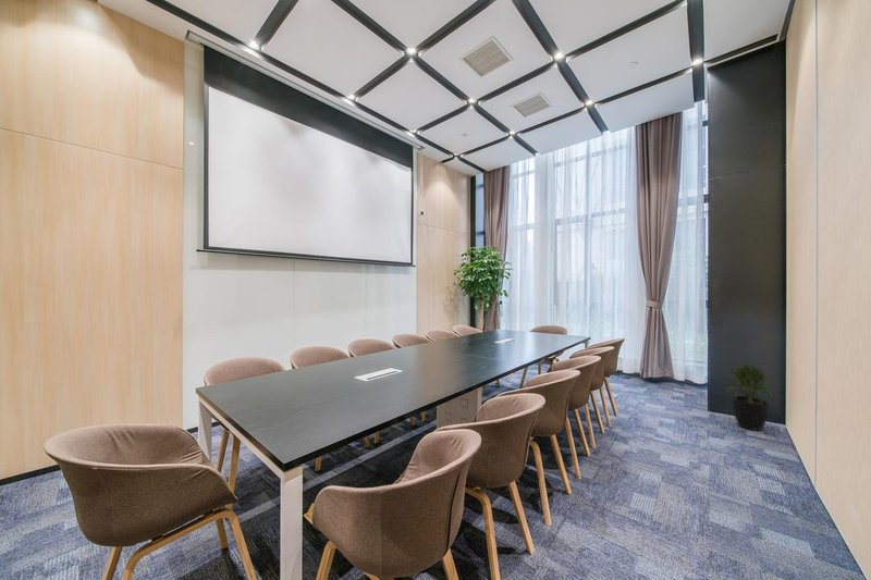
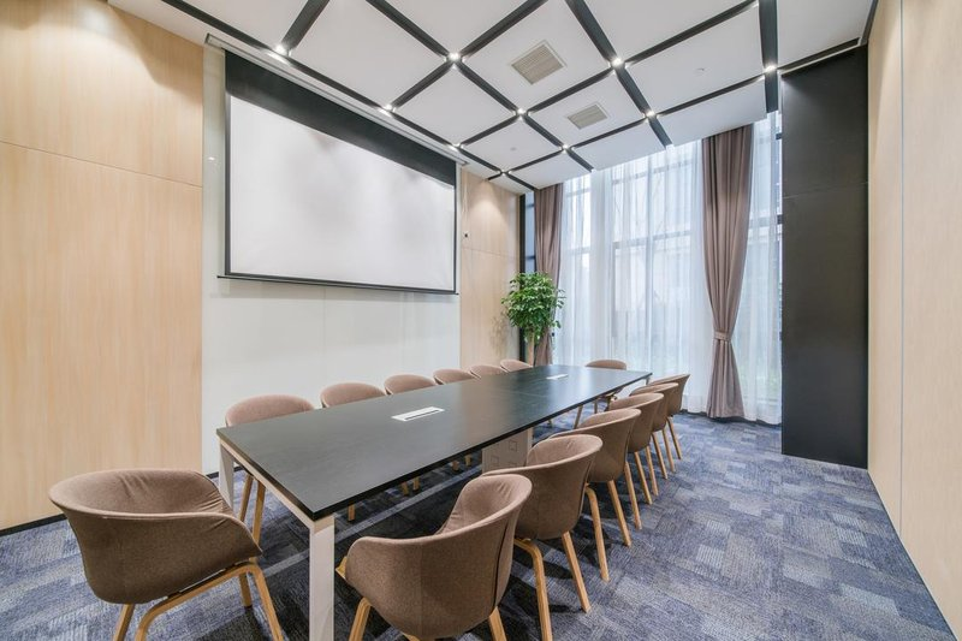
- potted plant (746, 394)
